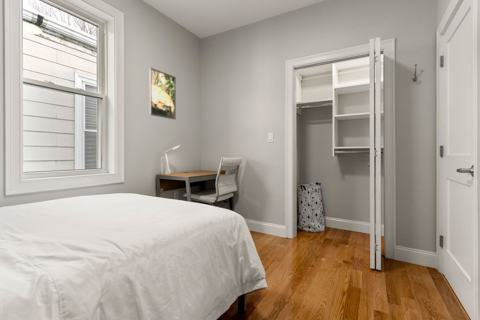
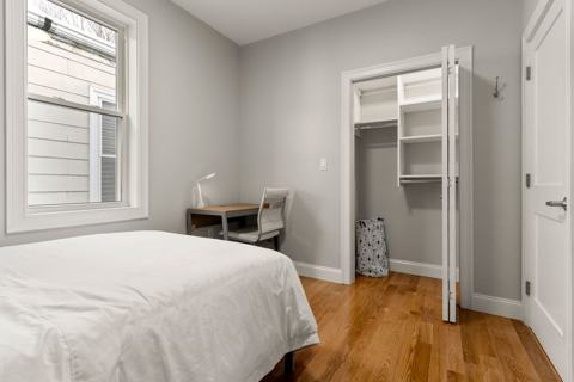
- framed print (163, 94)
